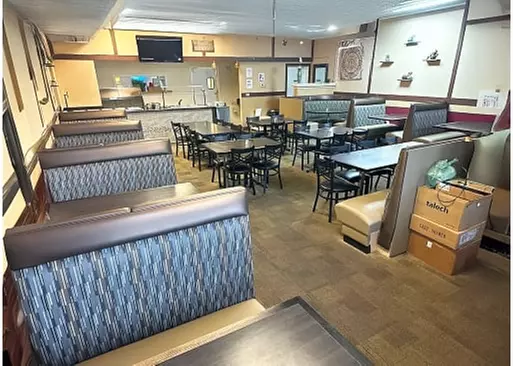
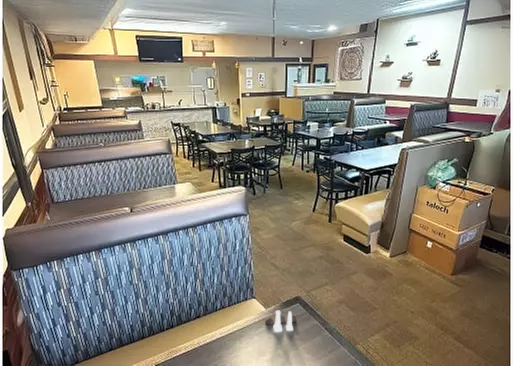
+ salt and pepper shaker set (281, 316)
